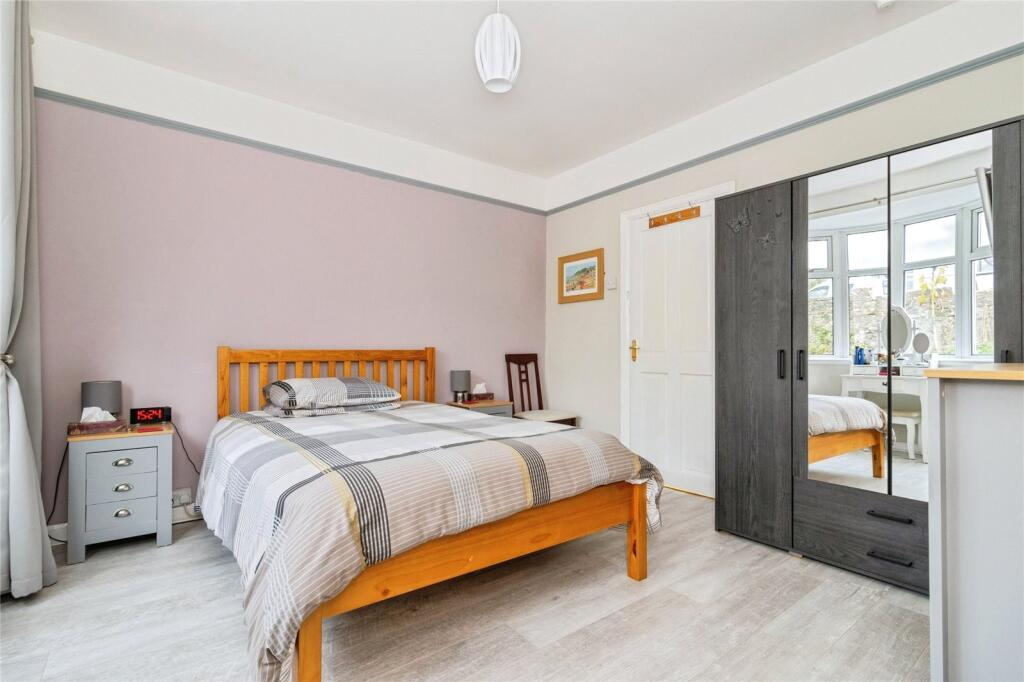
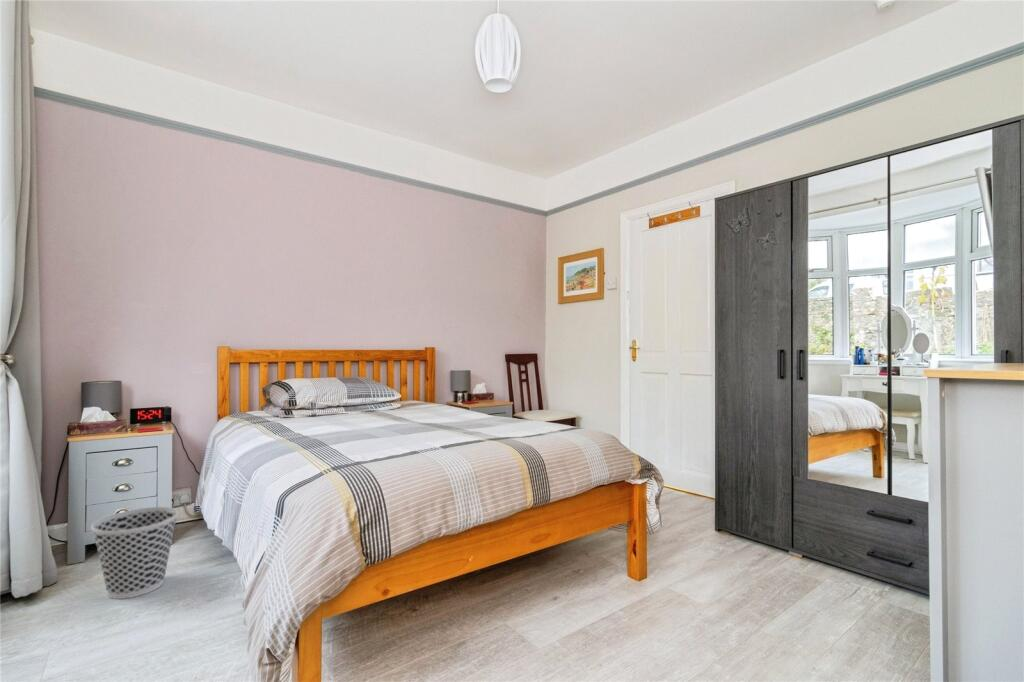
+ wastebasket (136, 552)
